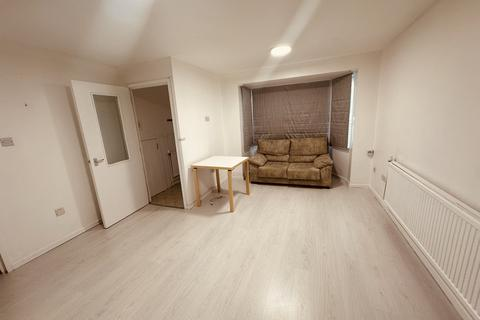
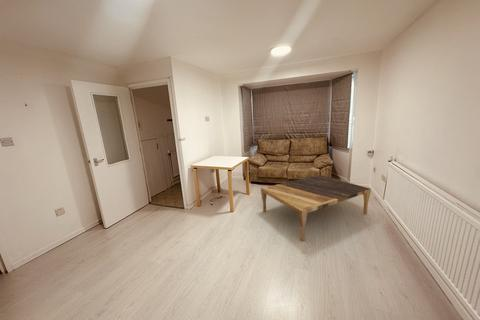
+ coffee table (312, 200)
